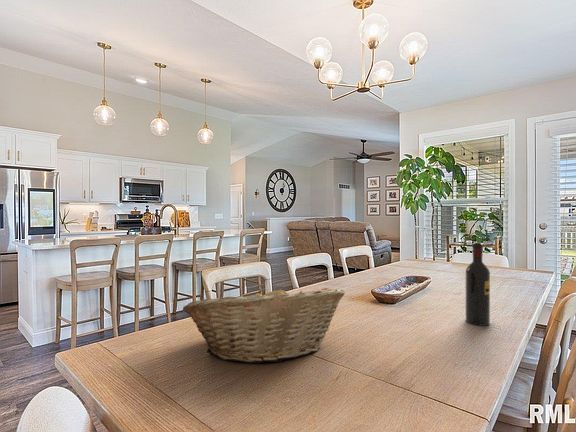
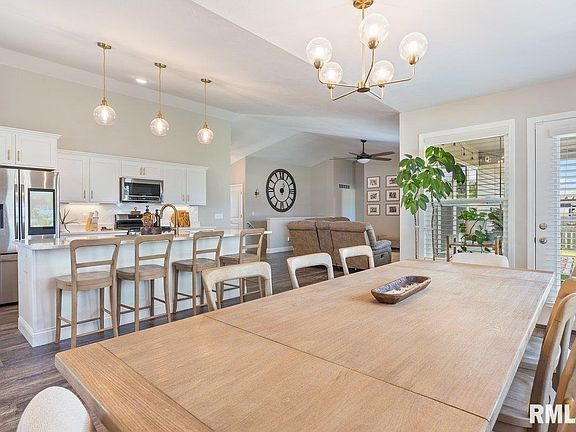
- fruit basket (266, 313)
- wine bottle (477, 282)
